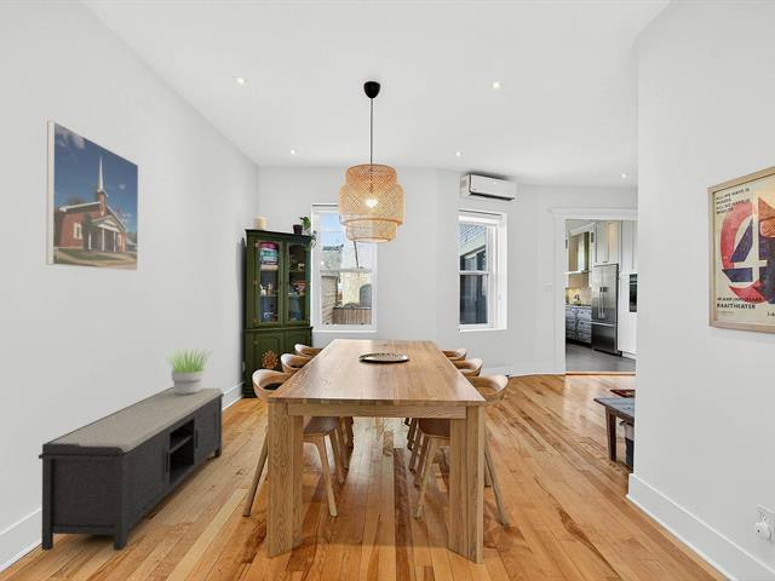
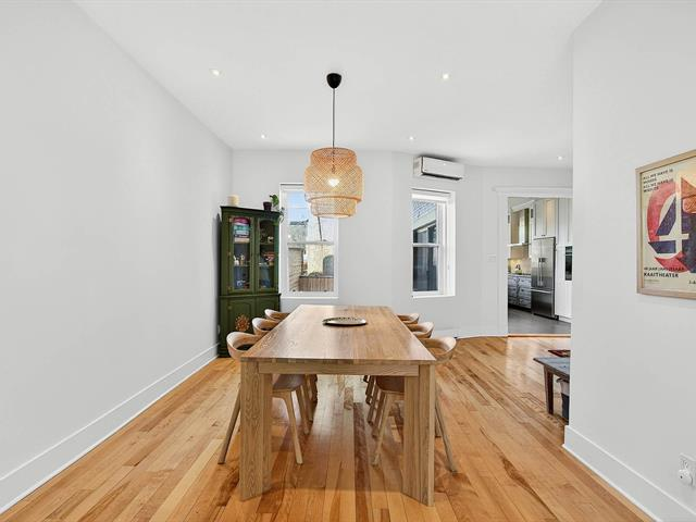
- bench (151, 450)
- potted plant (188, 370)
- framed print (99, 207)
